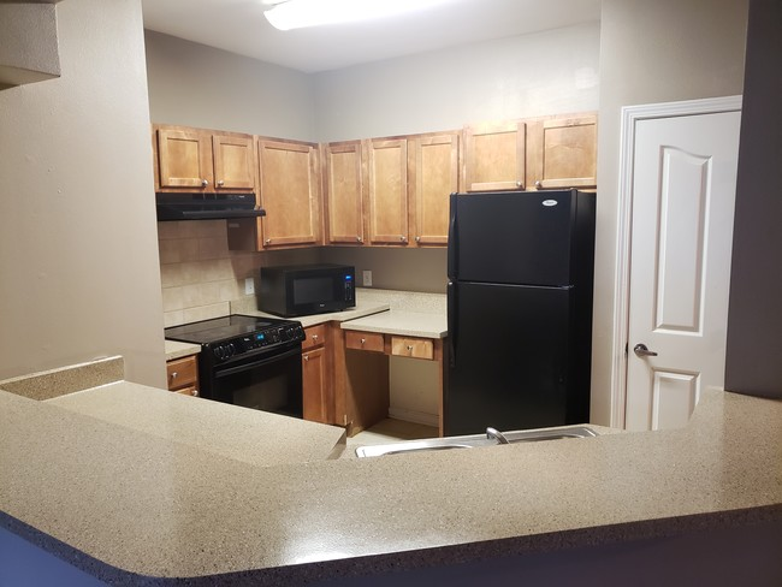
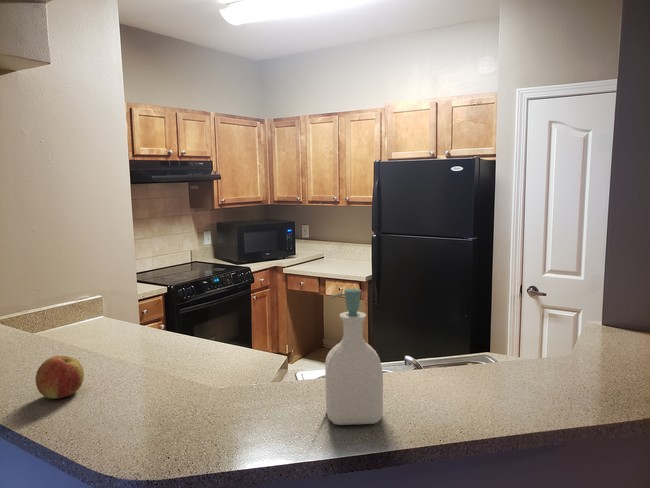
+ apple (60, 375)
+ soap bottle (353, 353)
